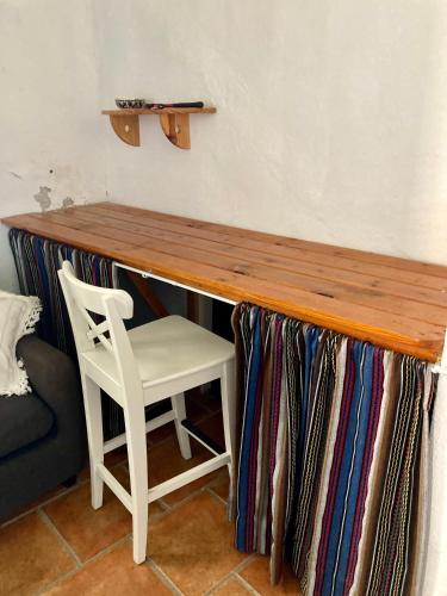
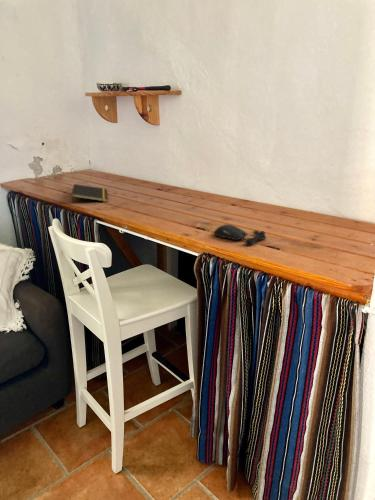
+ notepad (90, 192)
+ computer mouse (240, 230)
